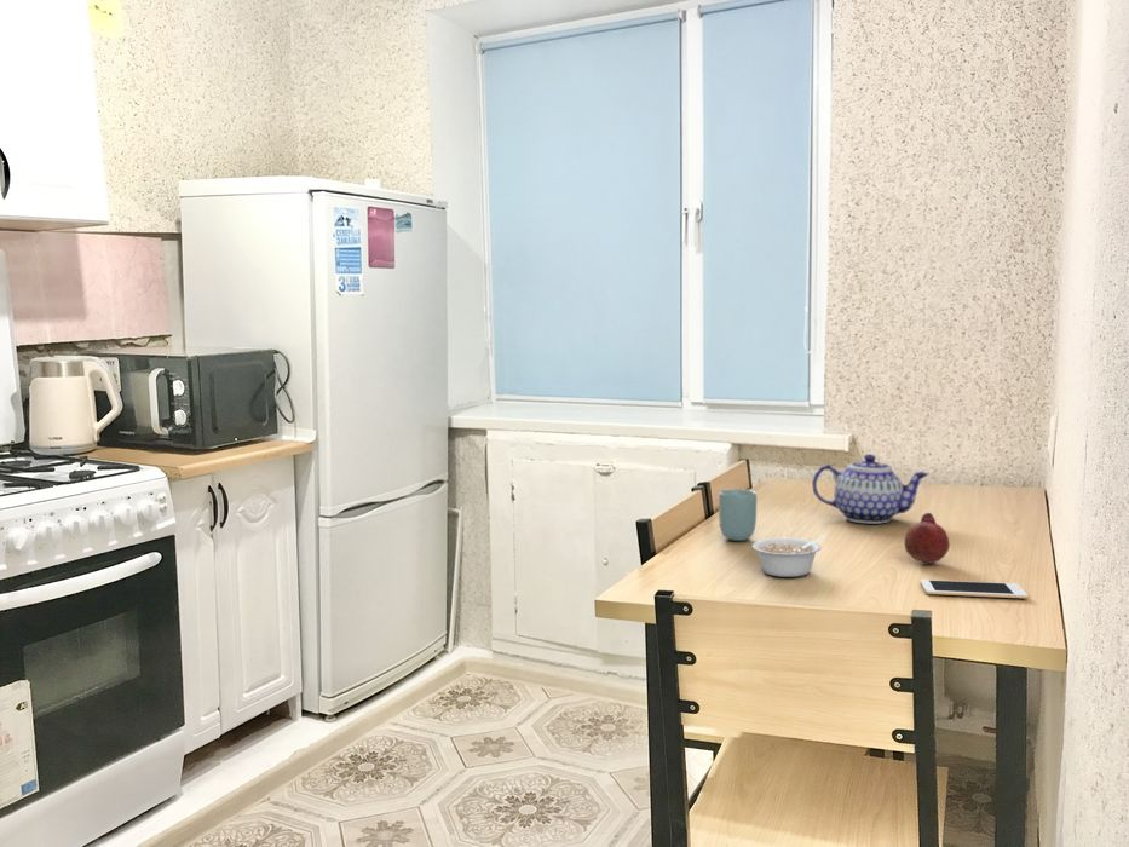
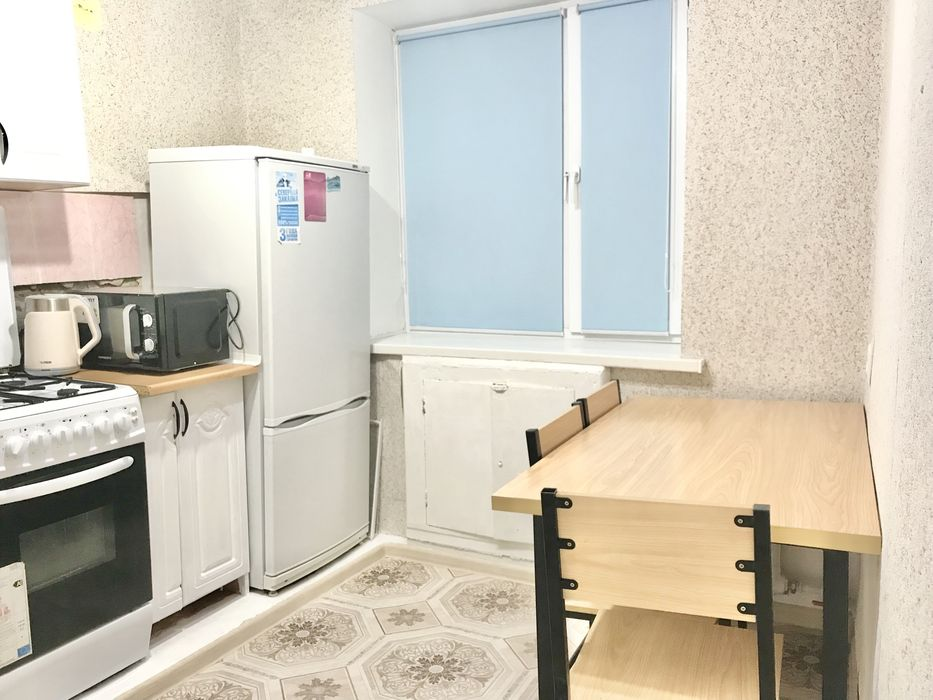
- teapot (869, 486)
- cell phone (972, 588)
- legume (787, 554)
- fruit (927, 538)
- cup (737, 515)
